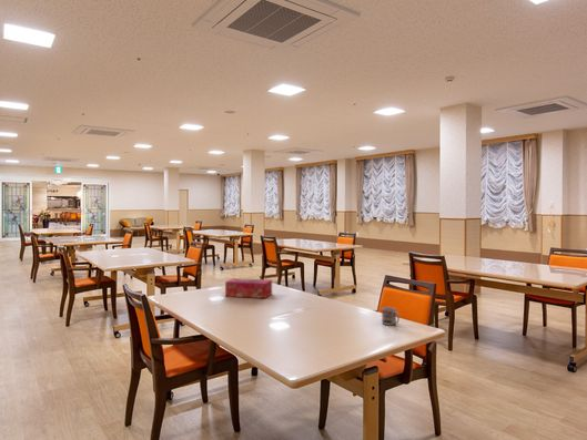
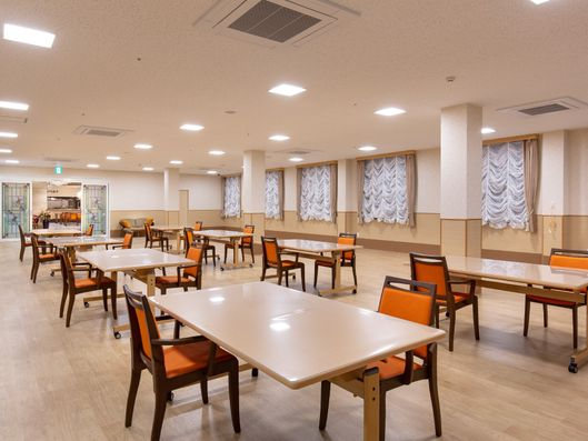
- cup (391, 316)
- tissue box (249, 287)
